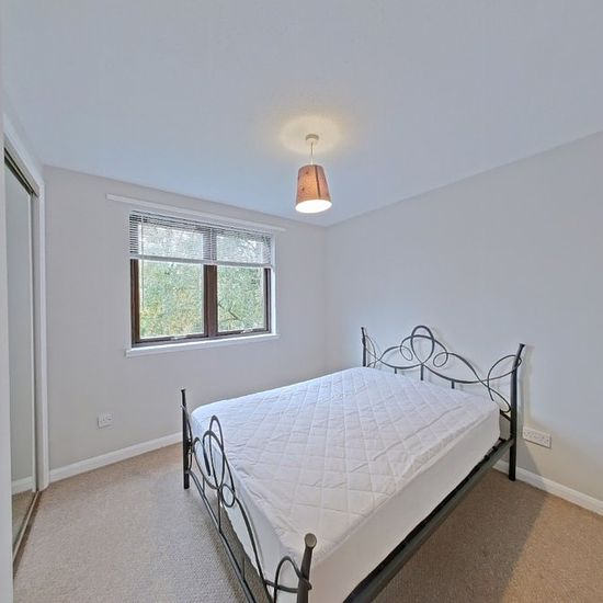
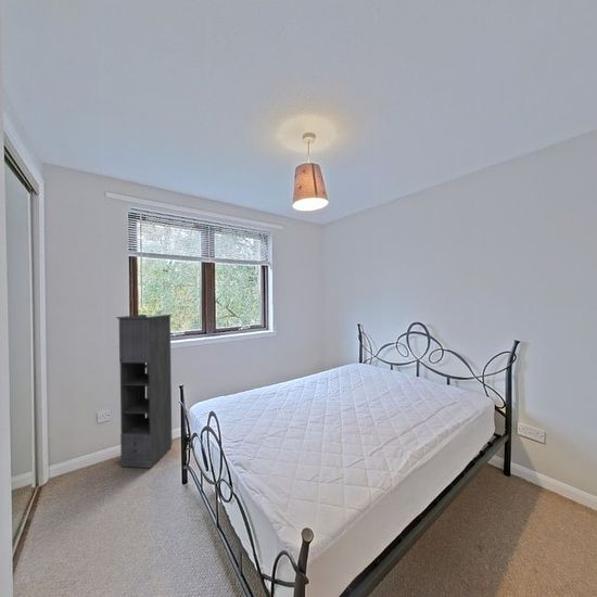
+ storage cabinet (147, 385)
